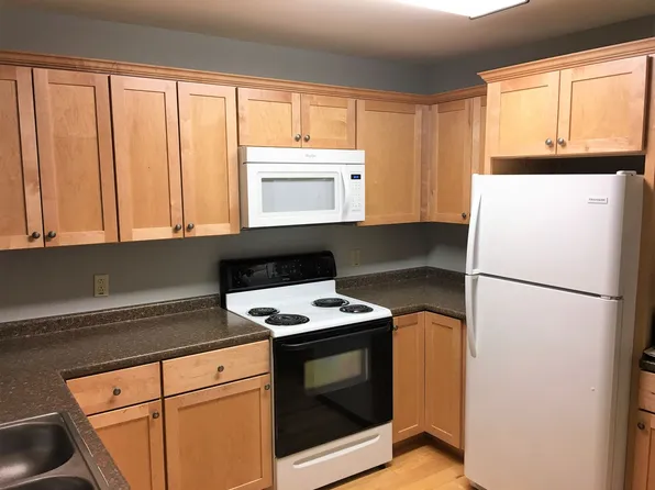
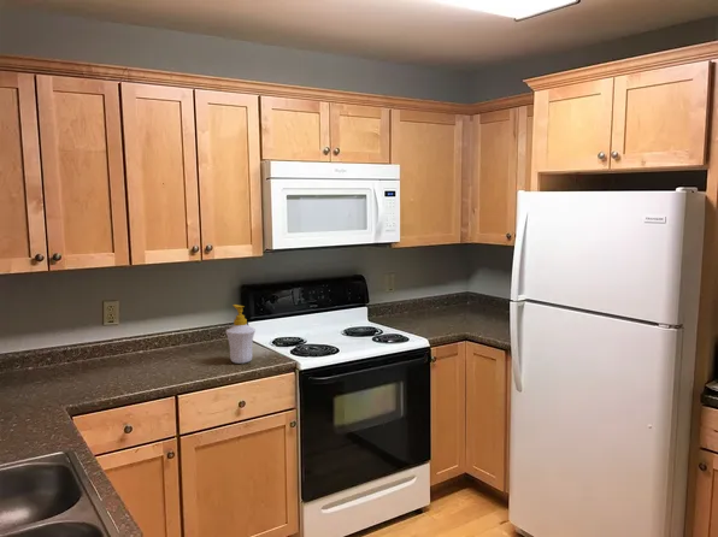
+ soap bottle (240, 334)
